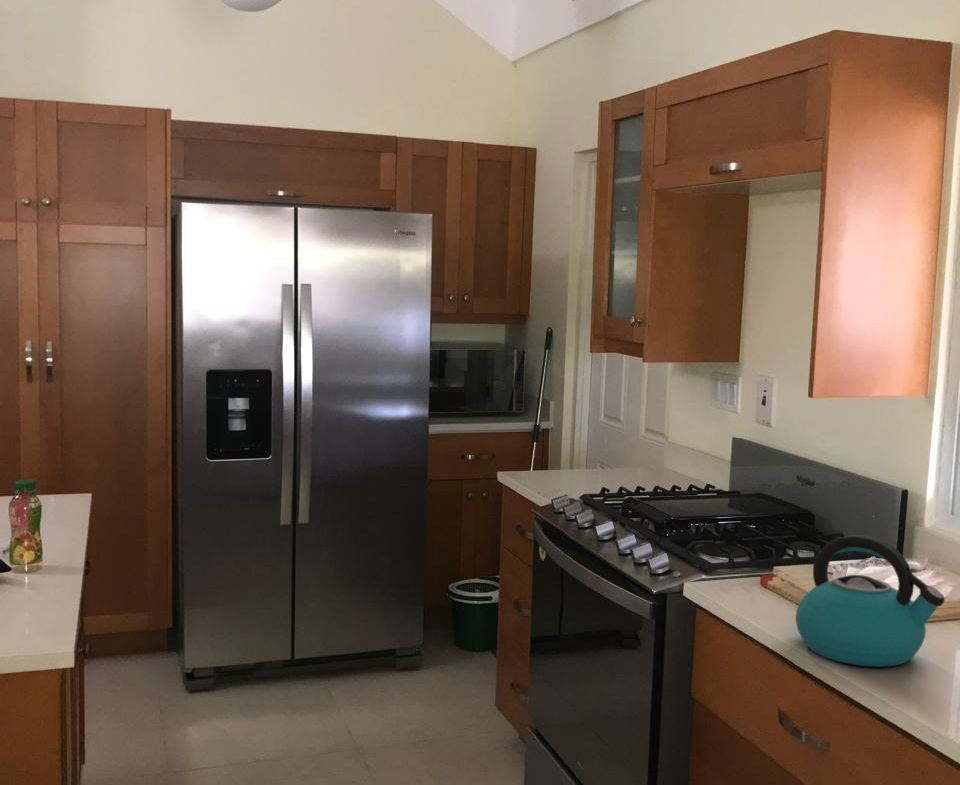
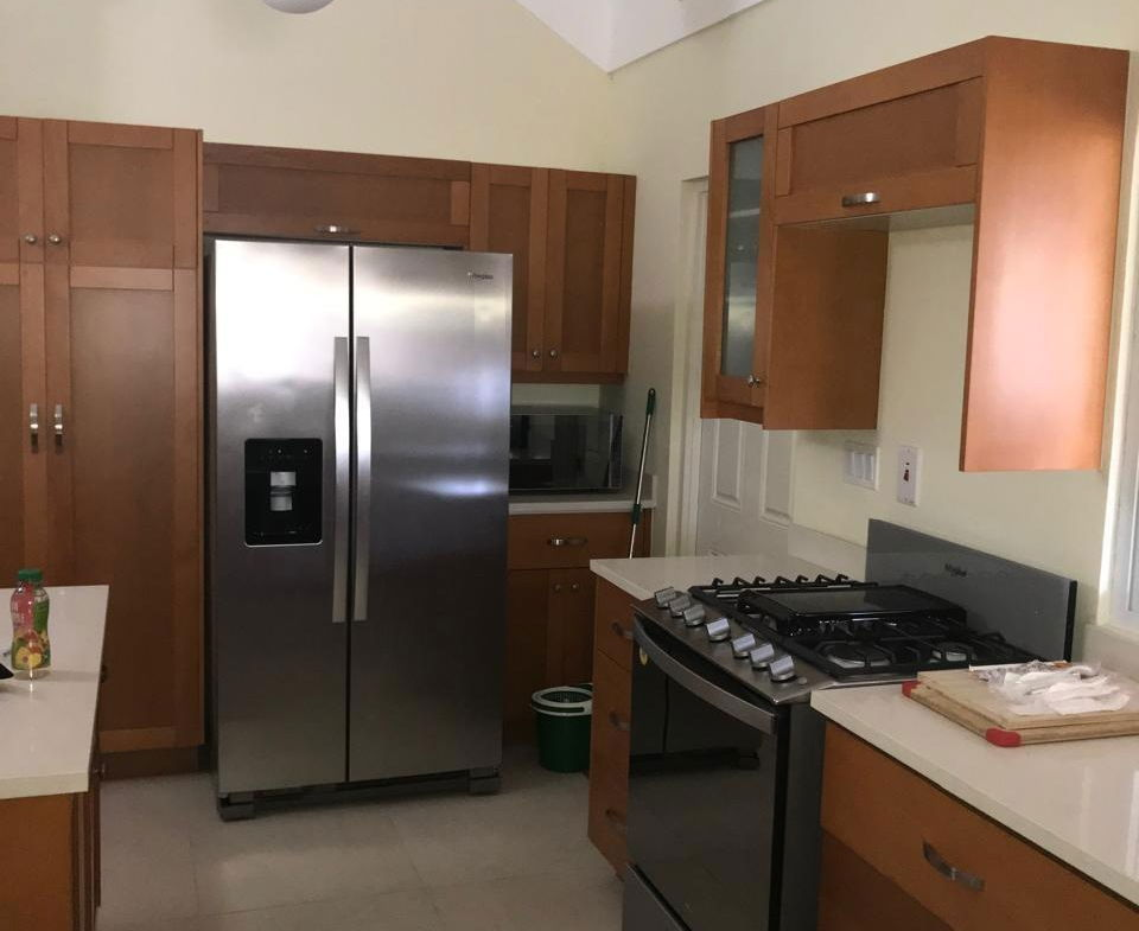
- kettle (870, 595)
